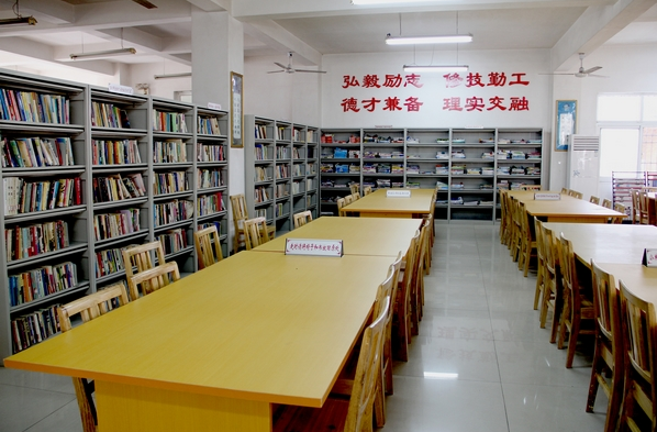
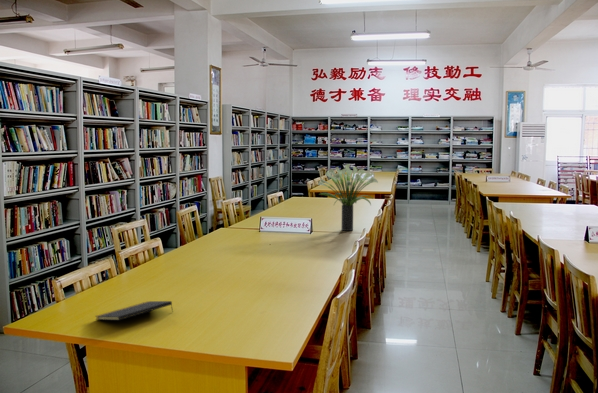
+ notepad (134, 310)
+ potted plant (345, 197)
